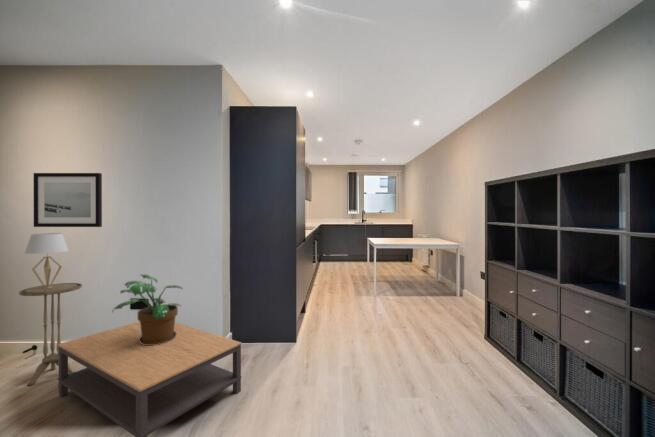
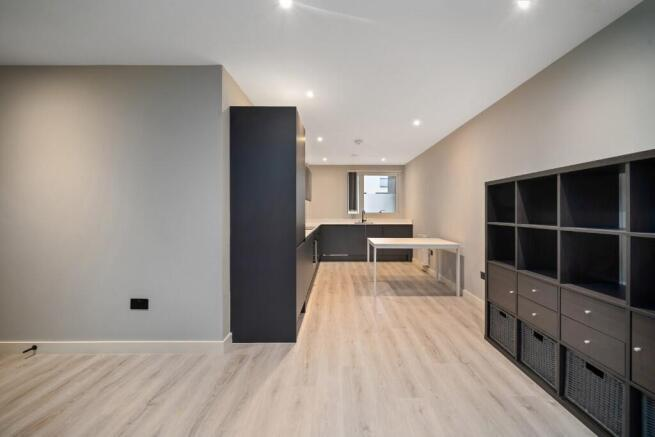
- side table (52, 331)
- coffee table (150, 368)
- wall art (67, 200)
- potted plant (146, 308)
- table lamp (47, 260)
